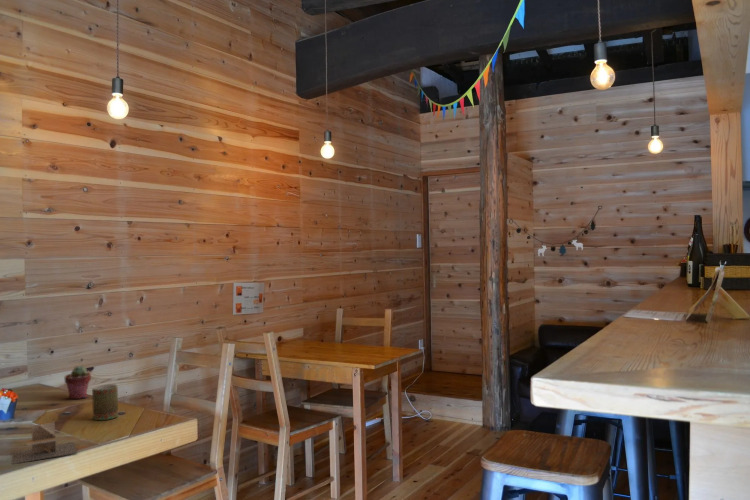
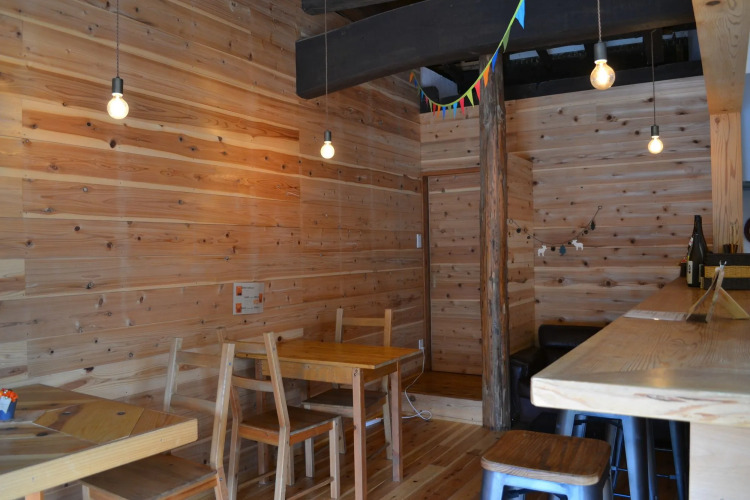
- mug (105, 400)
- potted succulent (78, 381)
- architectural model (44, 438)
